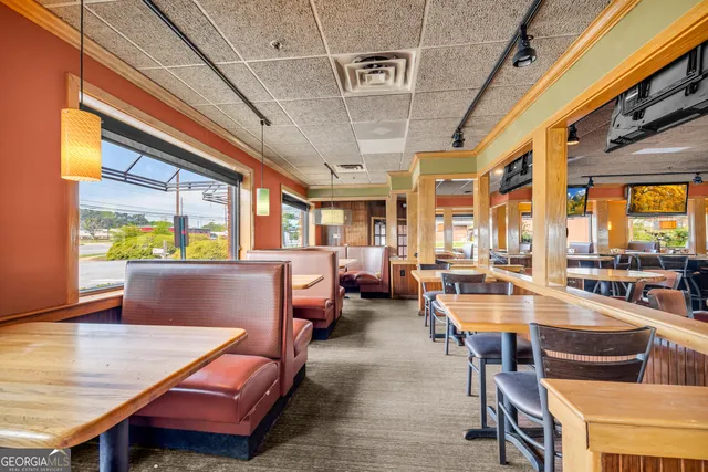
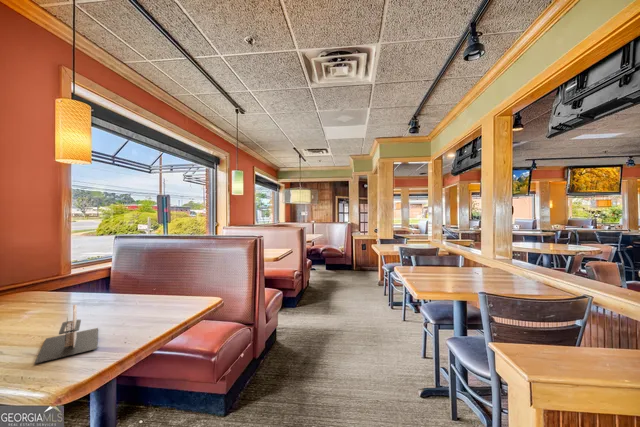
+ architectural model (71, 326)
